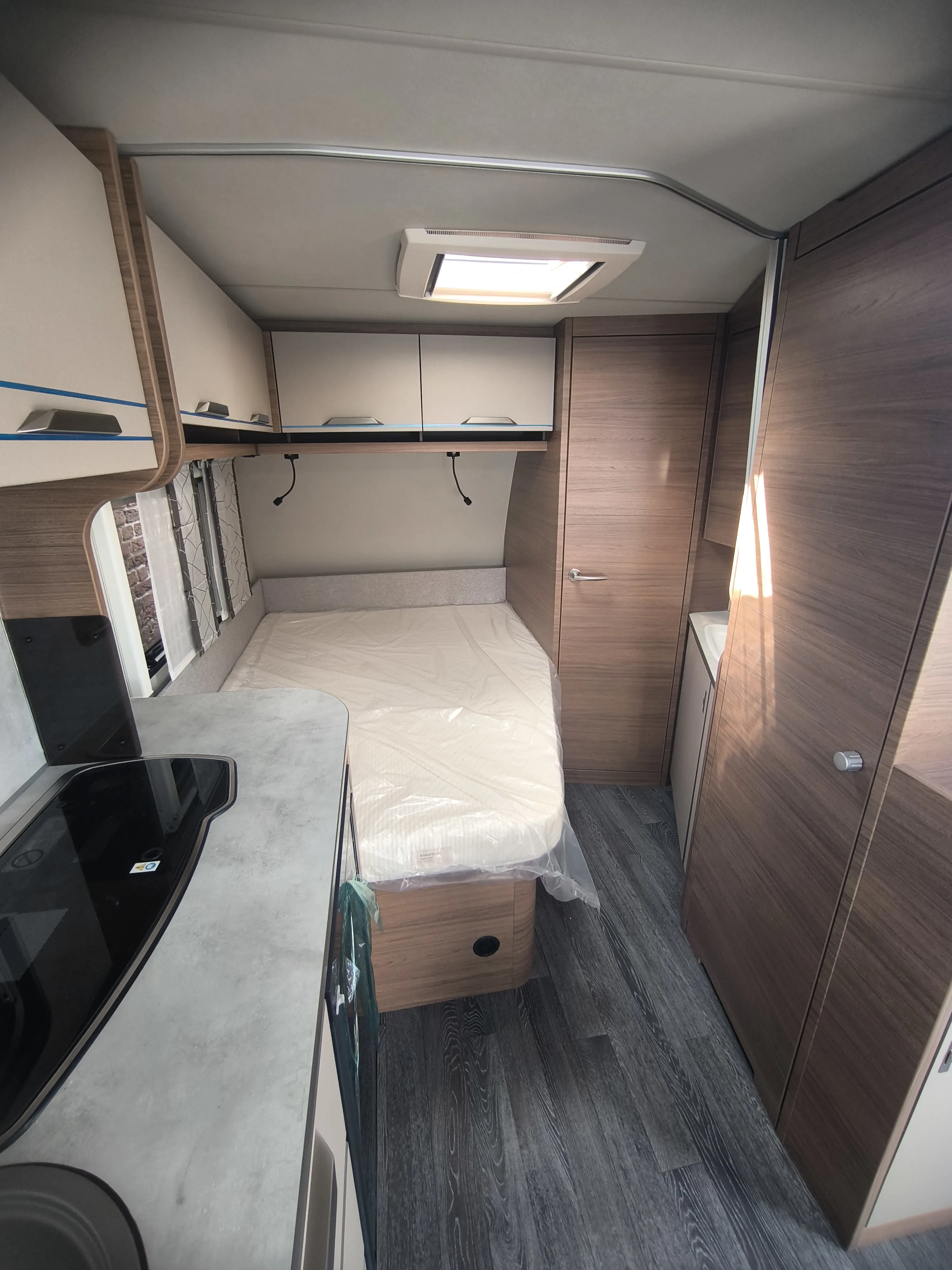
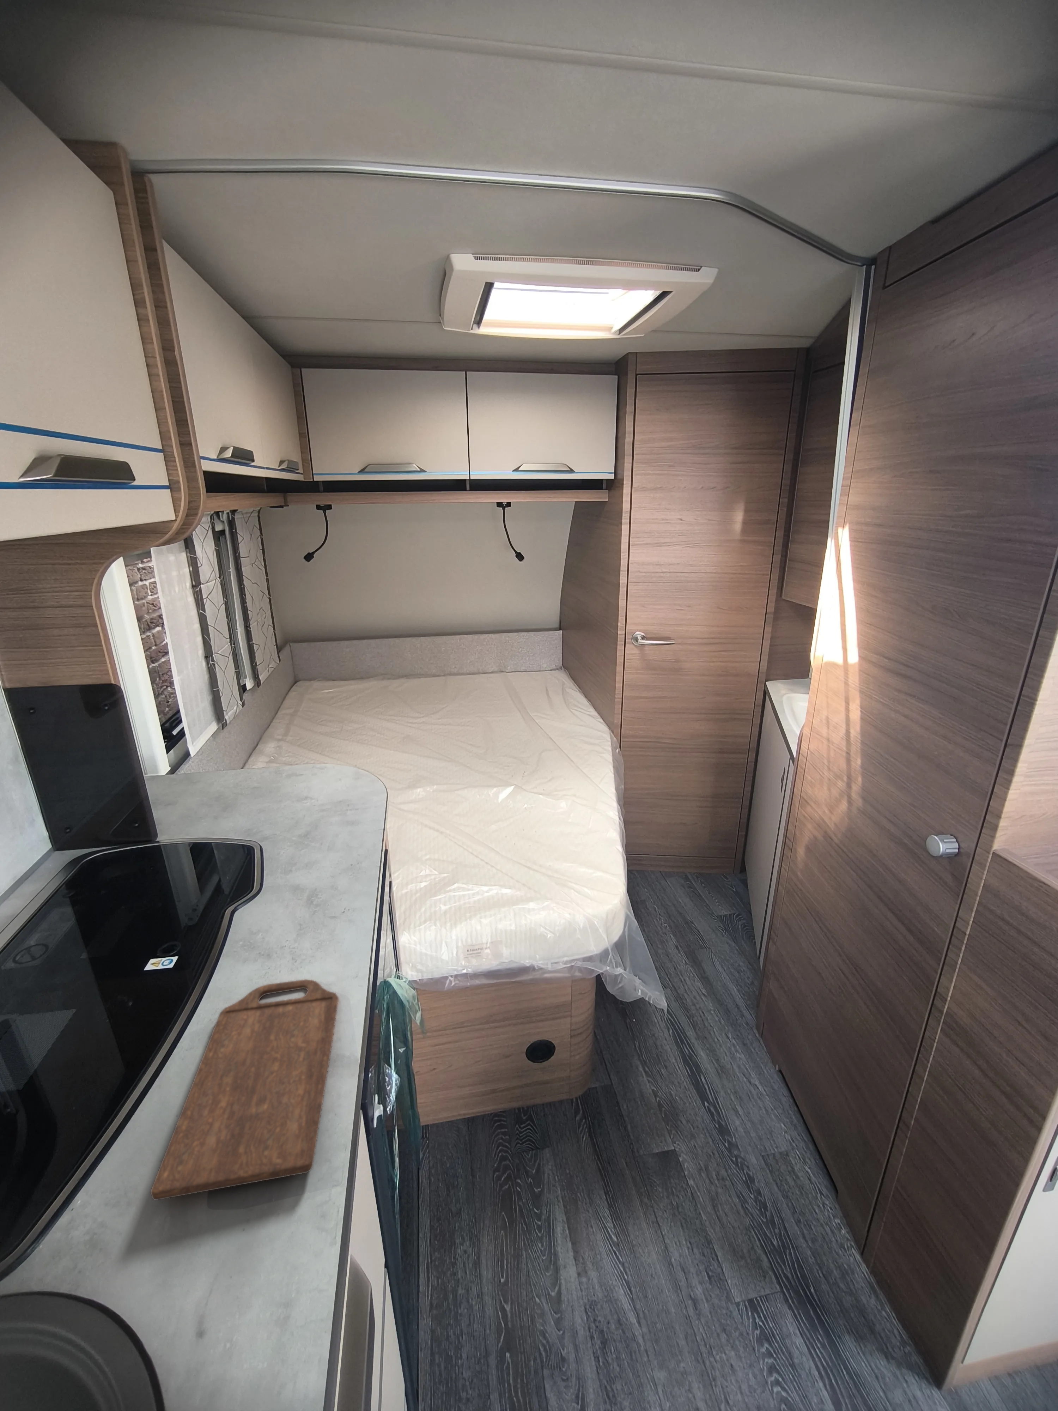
+ cutting board (263, 1067)
